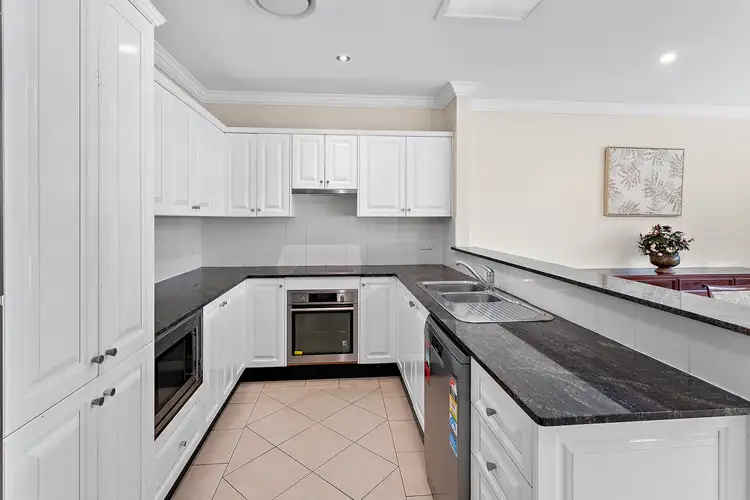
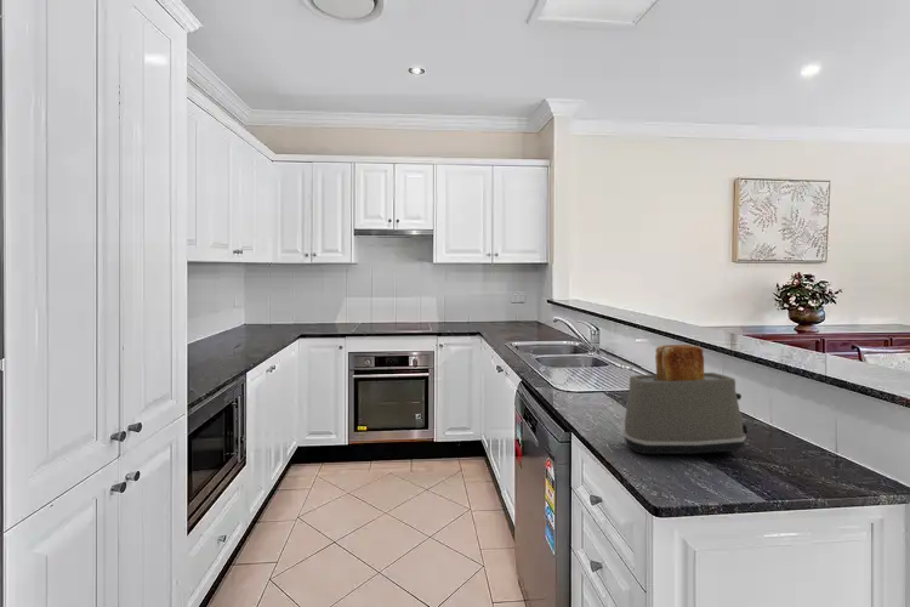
+ toaster (683, 397)
